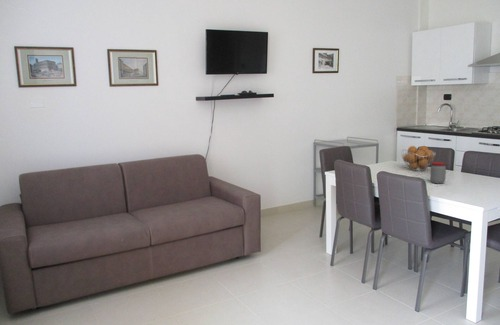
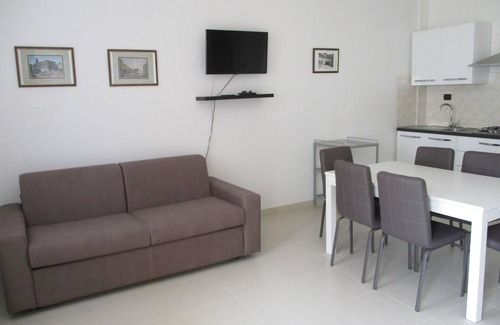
- fruit basket (417, 157)
- jar (438, 172)
